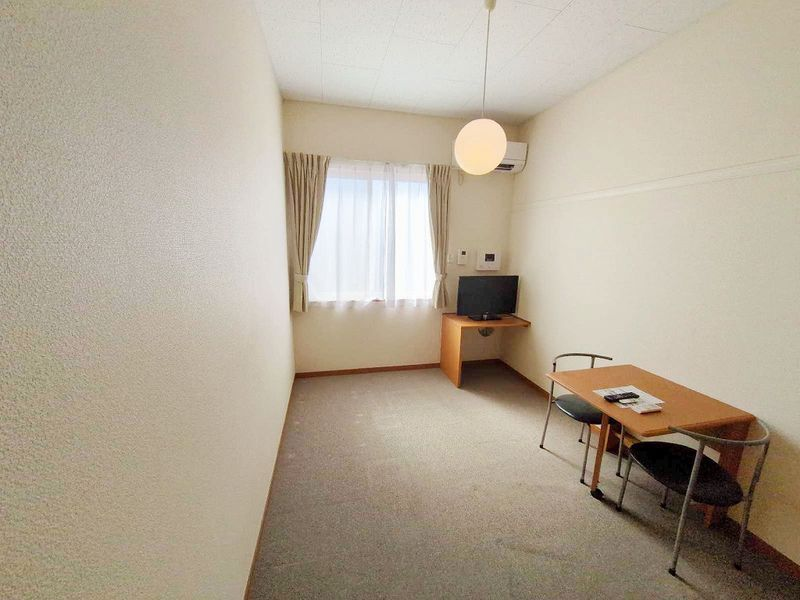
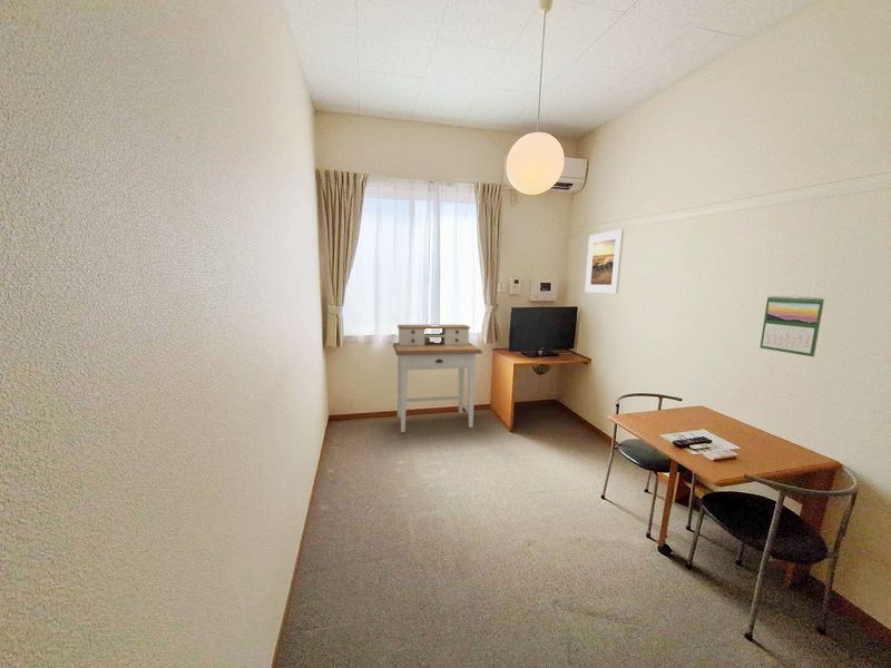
+ desk (434, 369)
+ calendar (790, 324)
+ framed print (603, 263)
